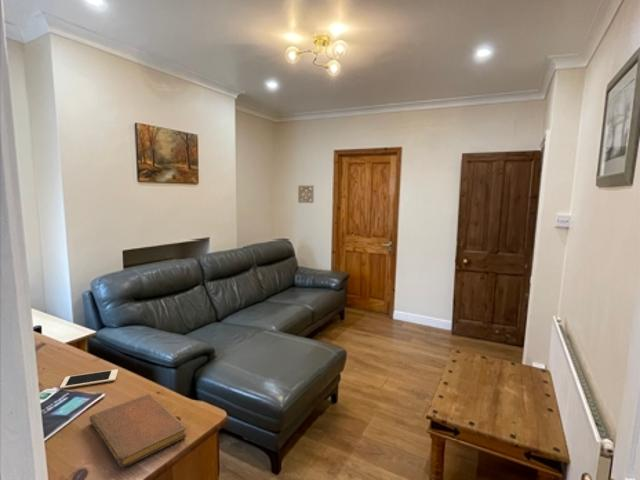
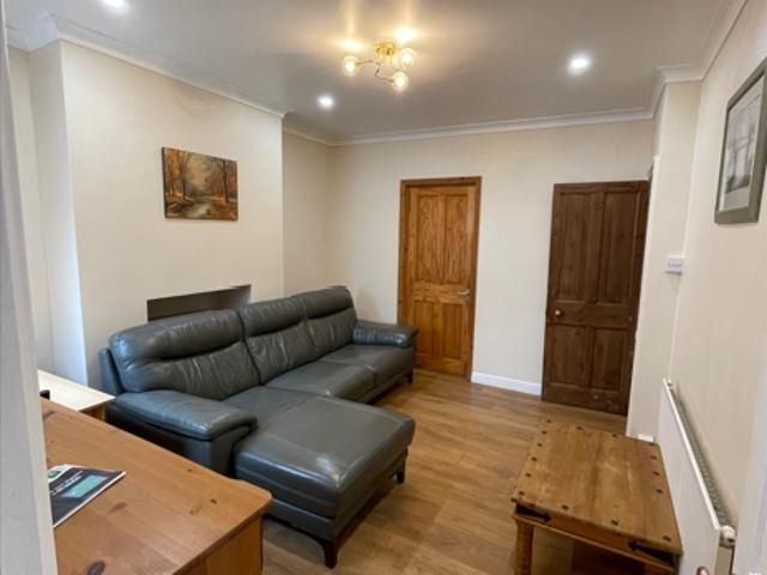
- wall ornament (305, 194)
- notebook (137, 425)
- cell phone (90, 378)
